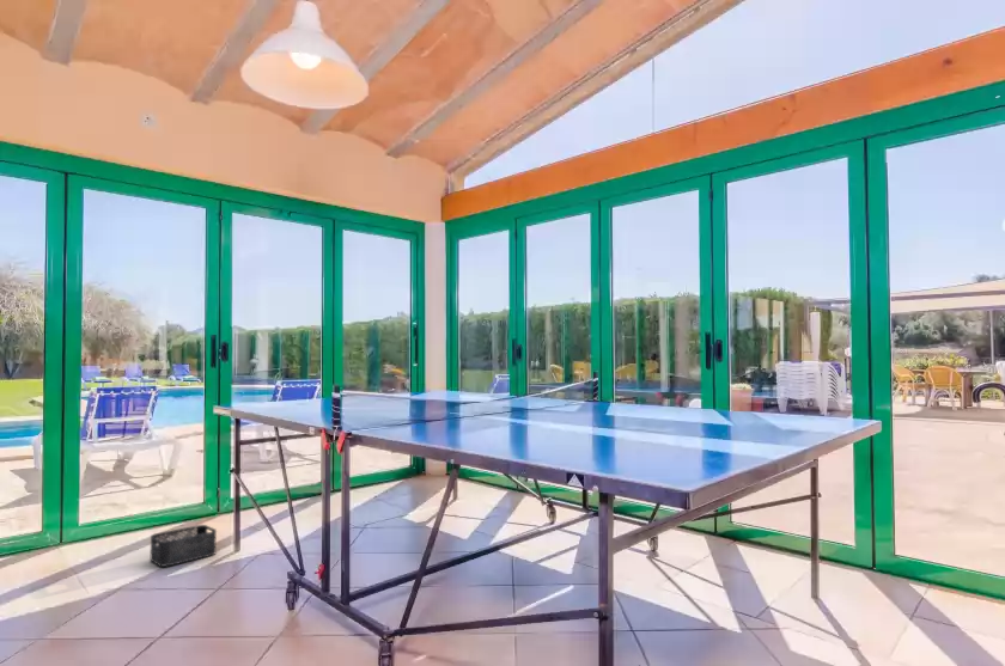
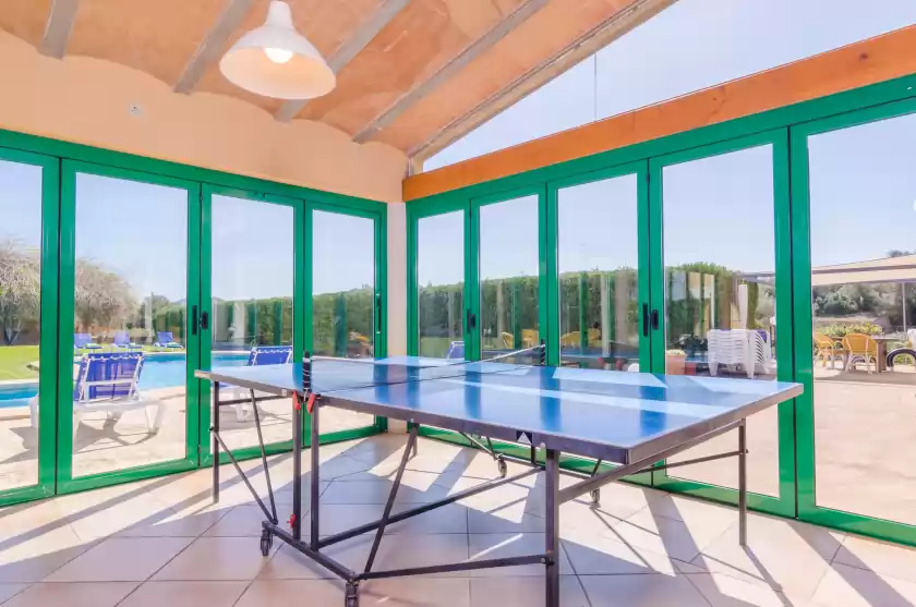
- storage bin (183, 544)
